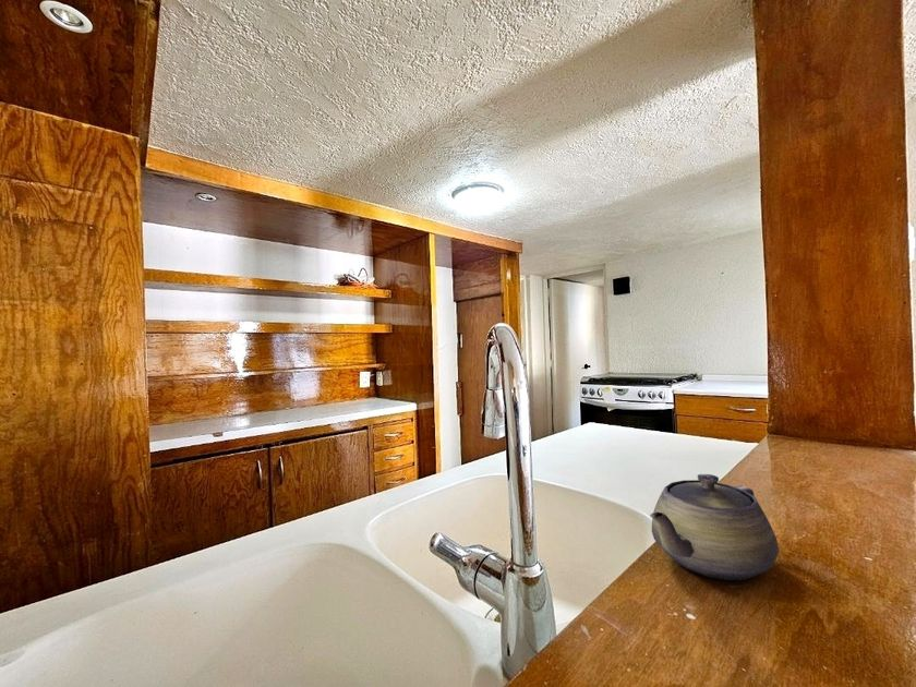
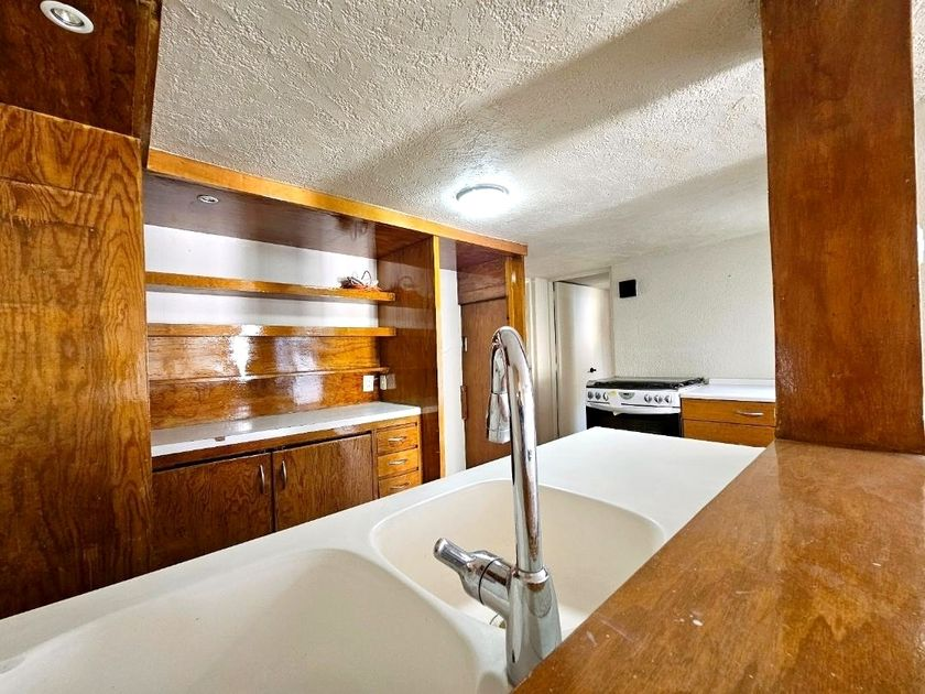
- teapot (706, 519)
